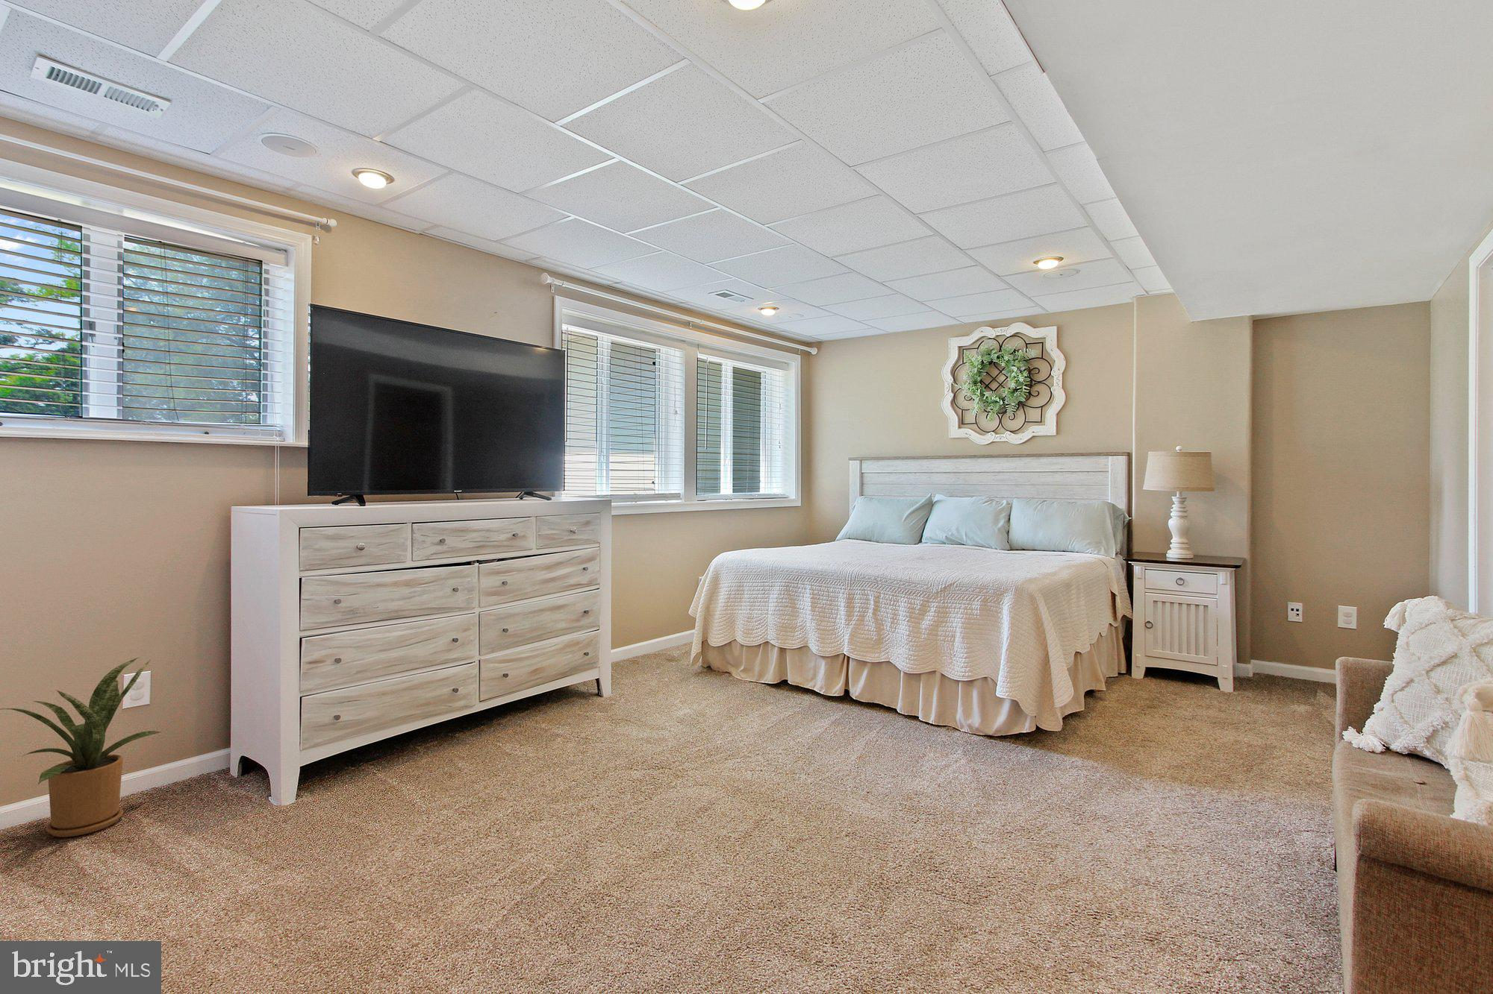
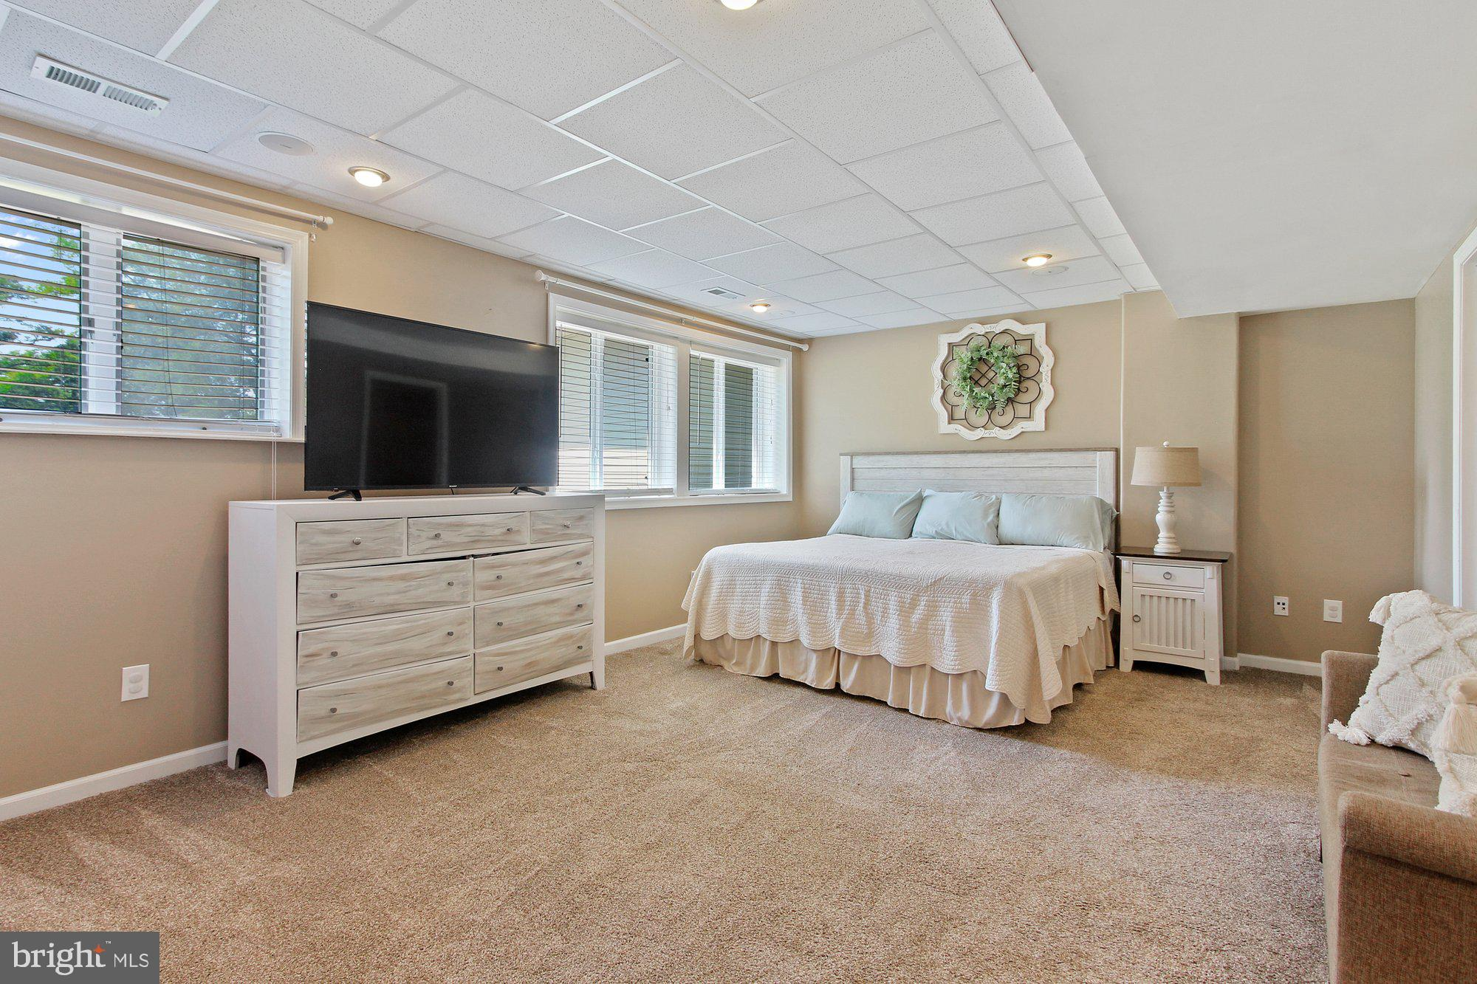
- house plant (79, 746)
